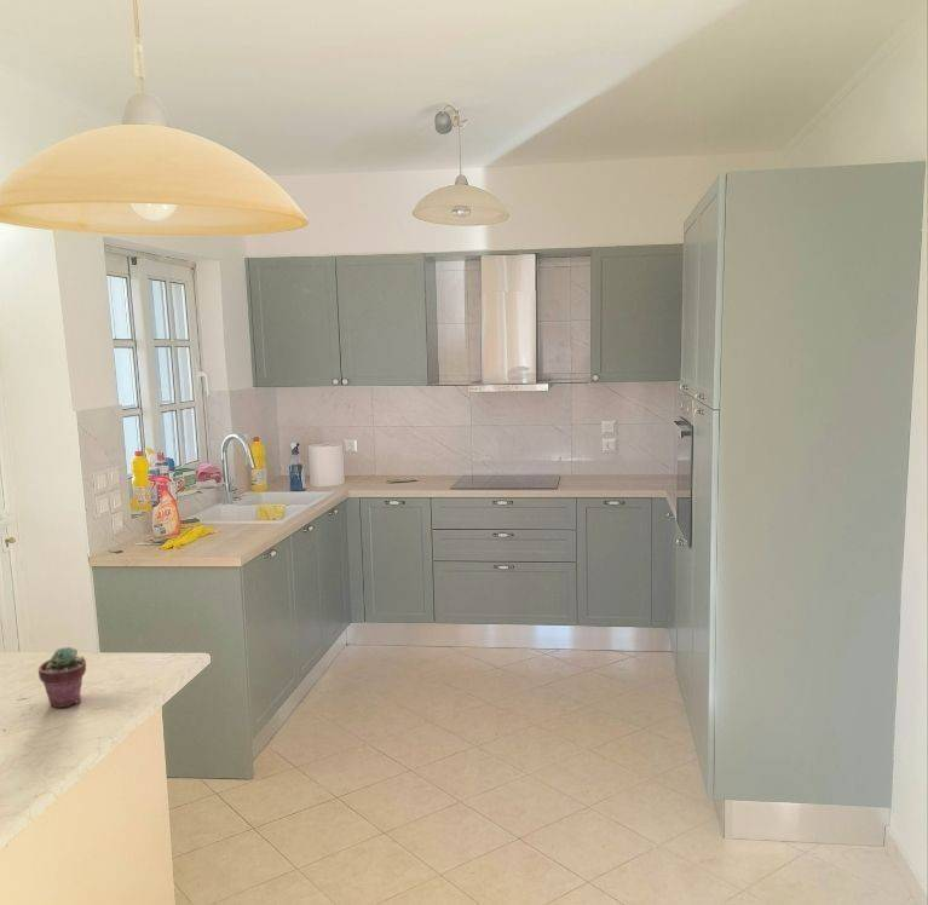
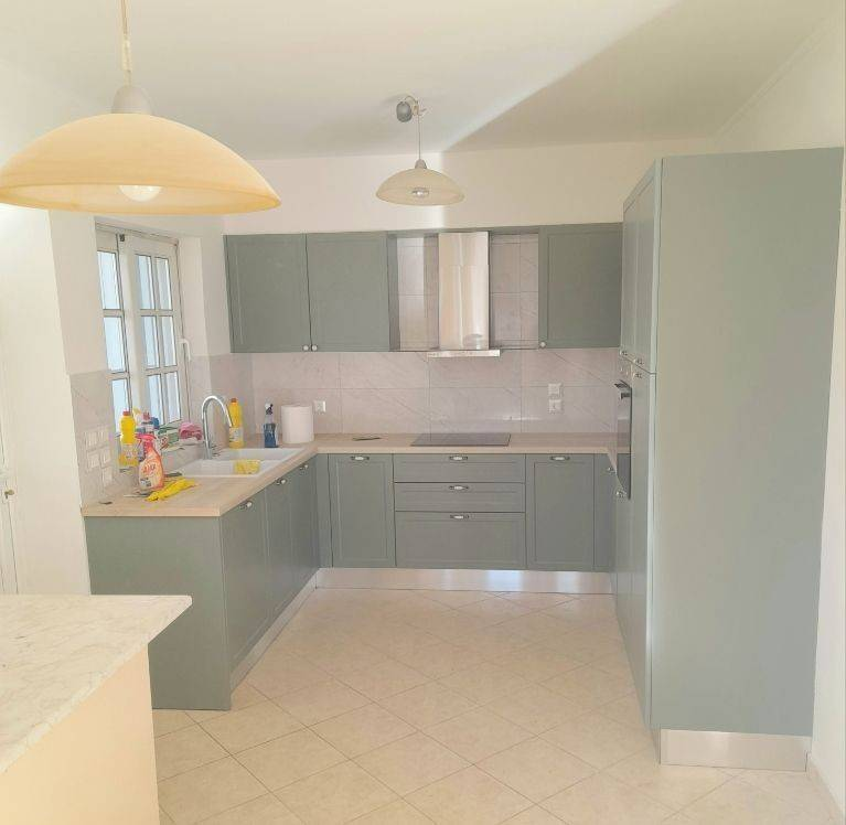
- potted succulent (63, 675)
